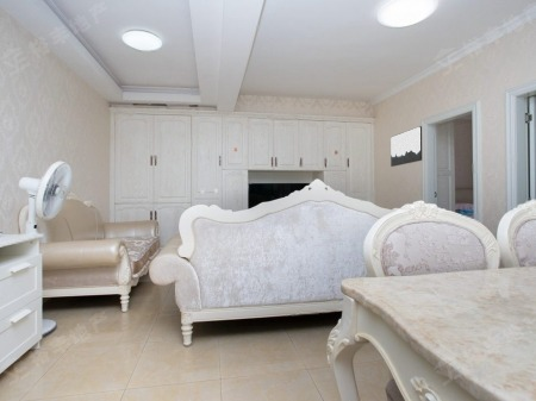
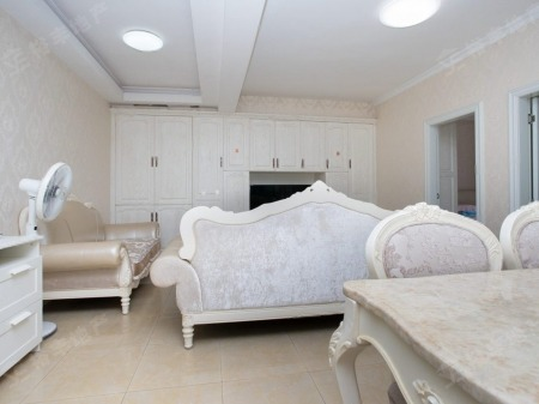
- wall art (405, 148)
